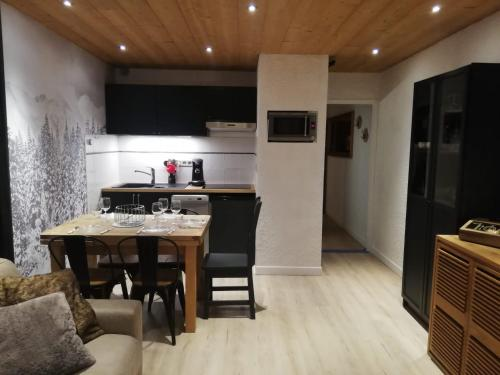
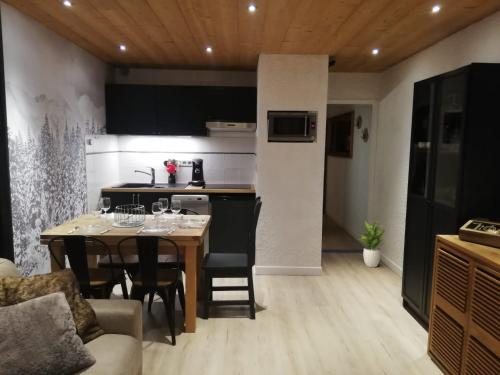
+ potted plant (371, 243)
